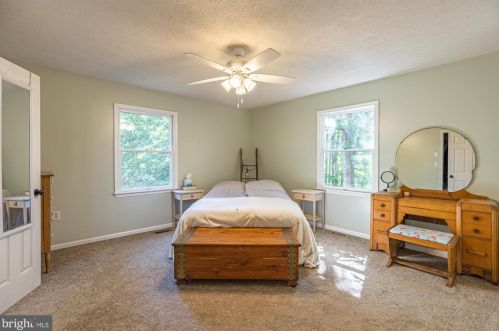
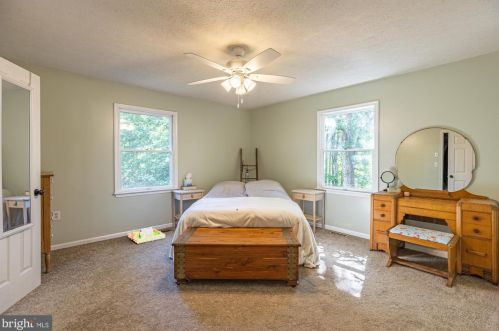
+ toy house (146, 232)
